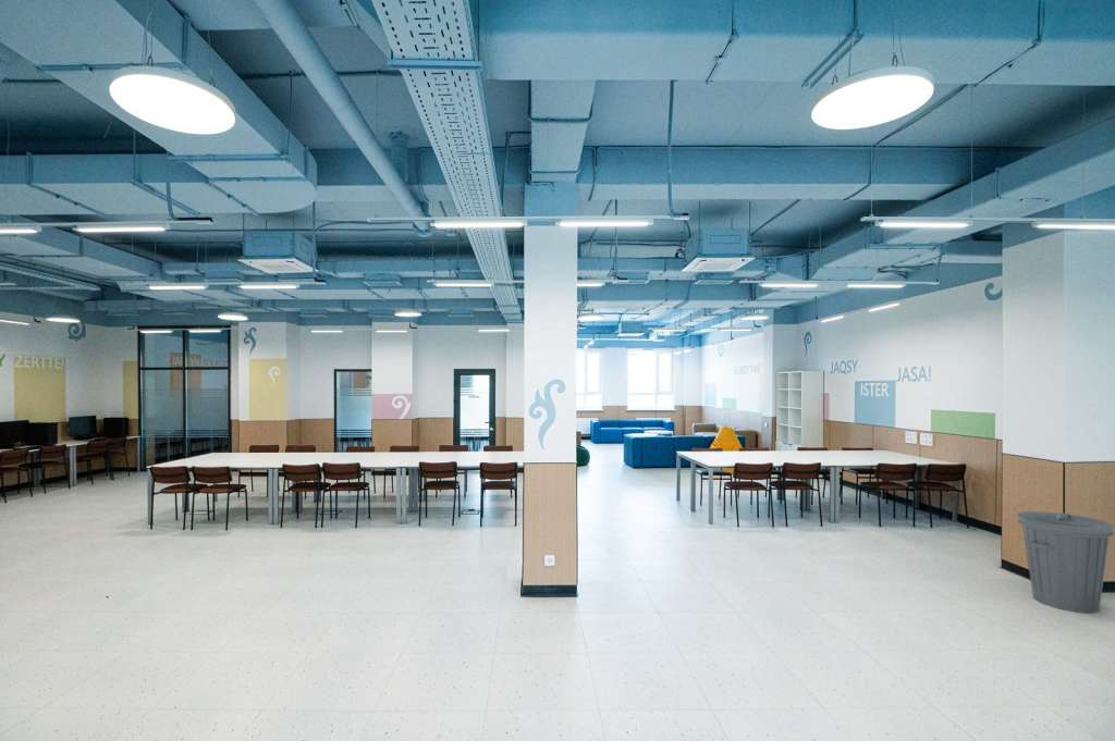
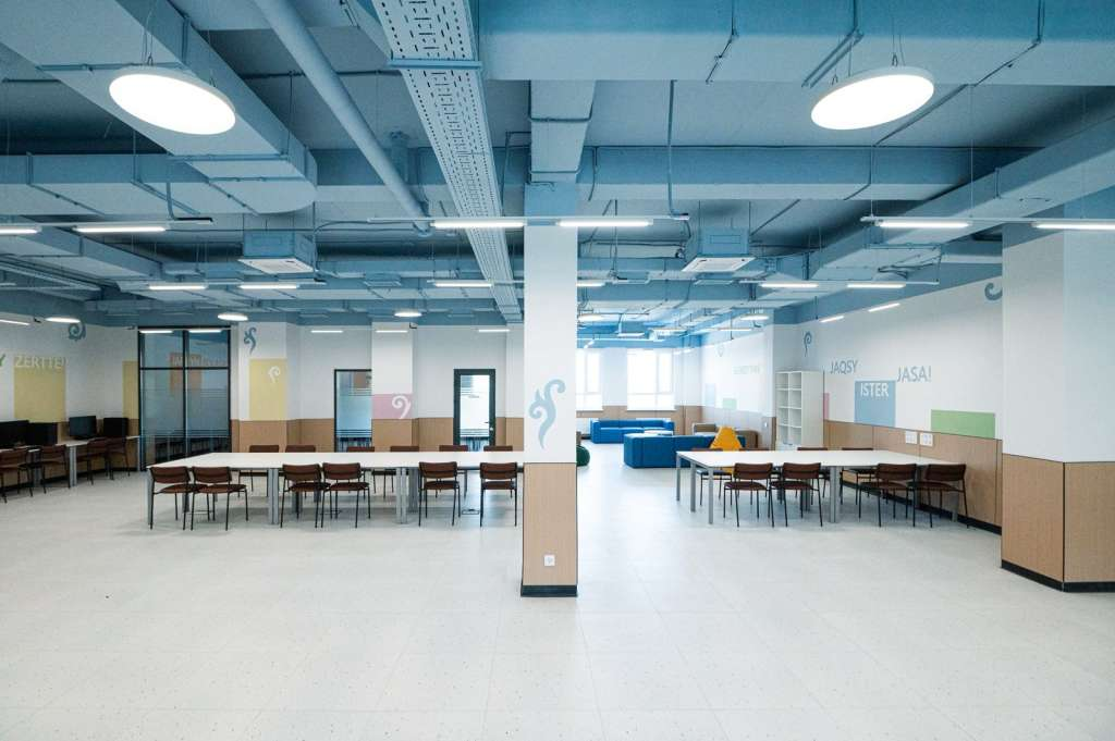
- trash can (1064, 557)
